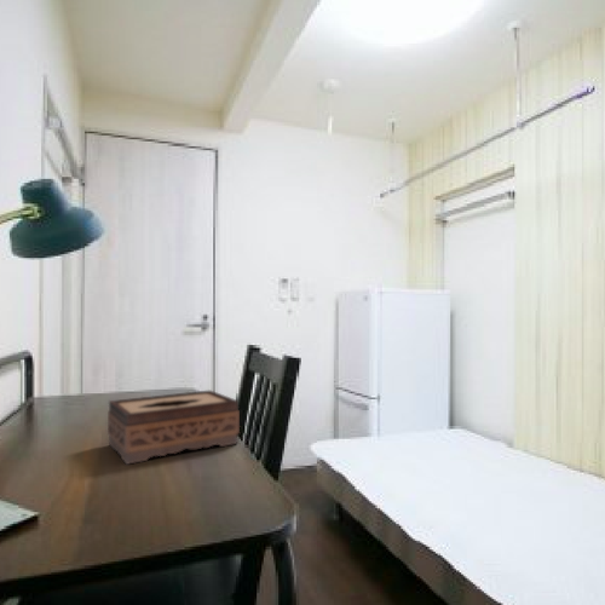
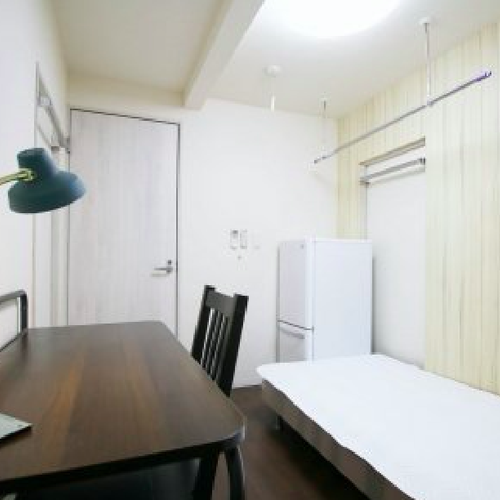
- tissue box (173, 422)
